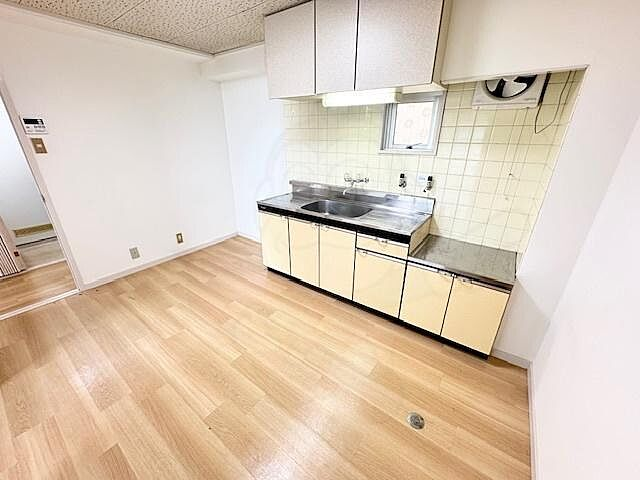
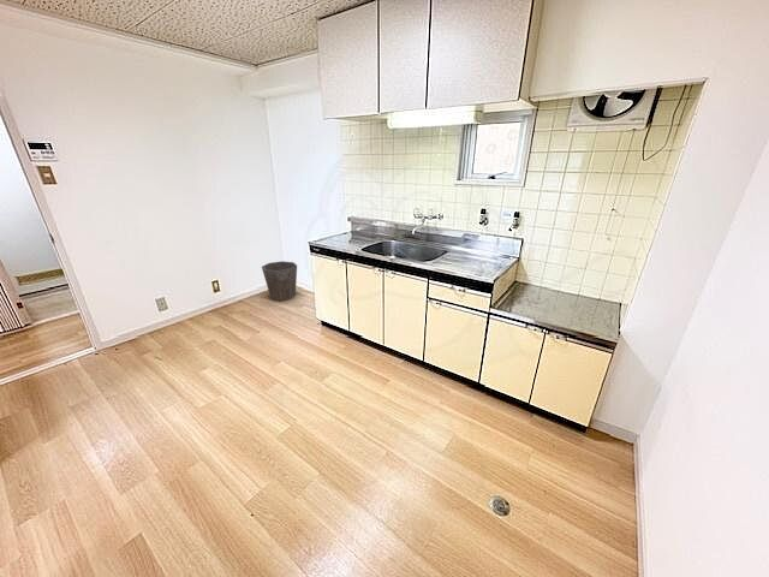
+ waste bin (281, 281)
